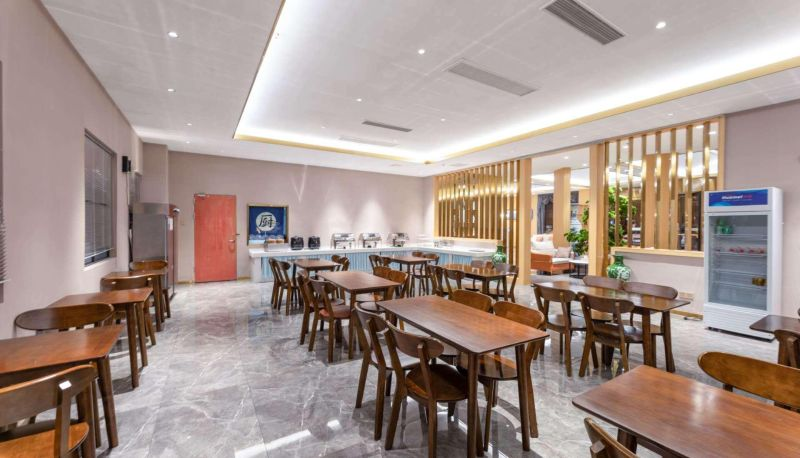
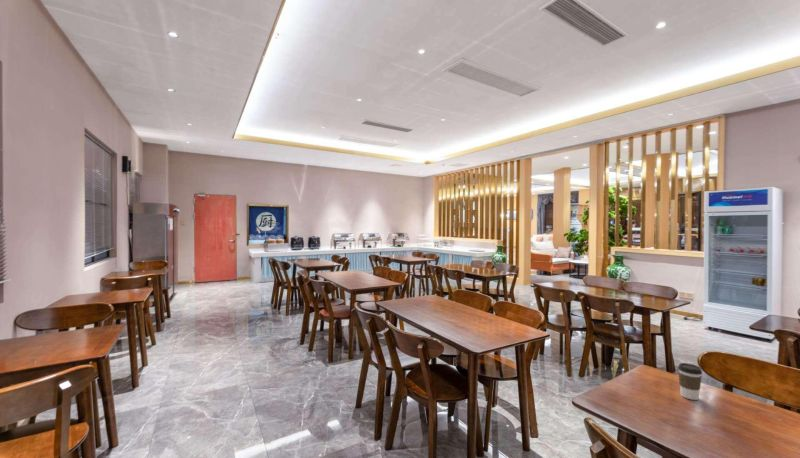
+ coffee cup (689, 381)
